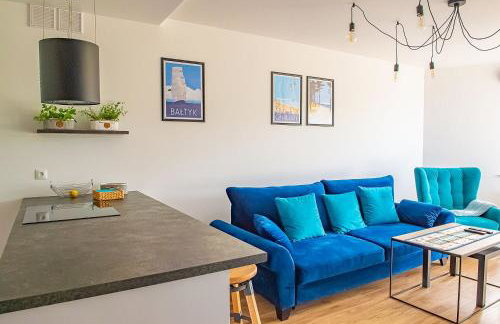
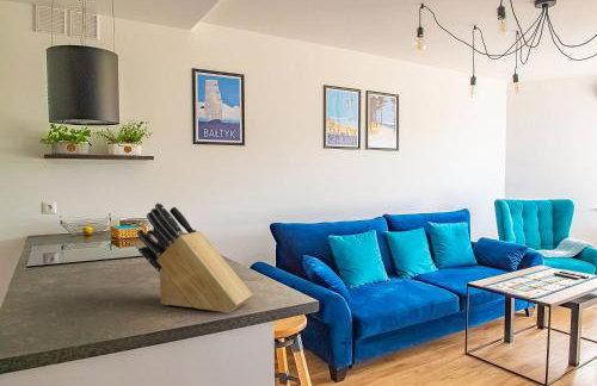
+ knife block (193, 253)
